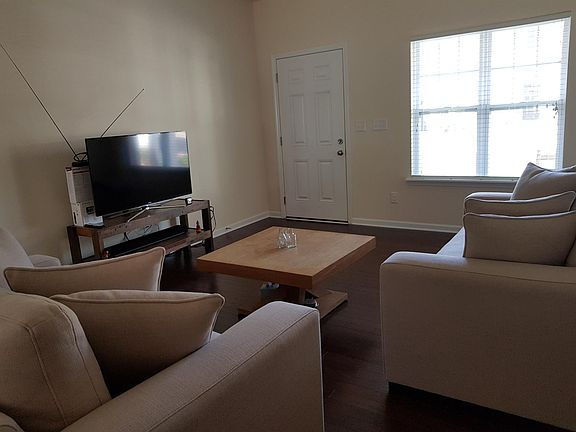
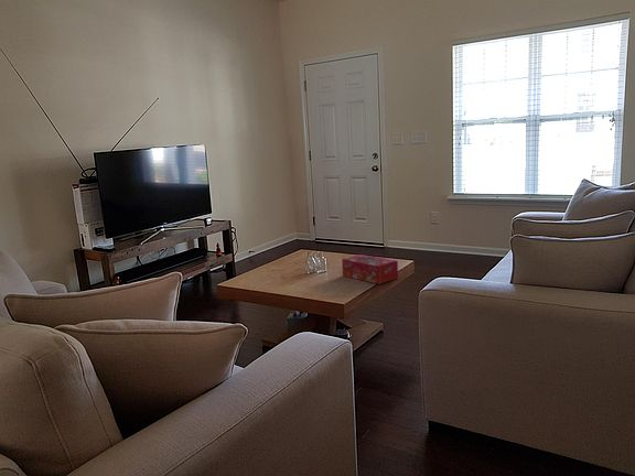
+ tissue box (369, 268)
